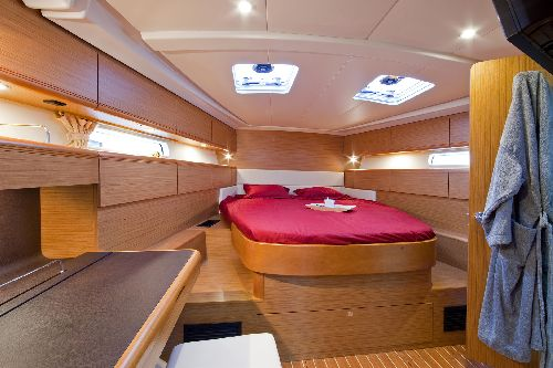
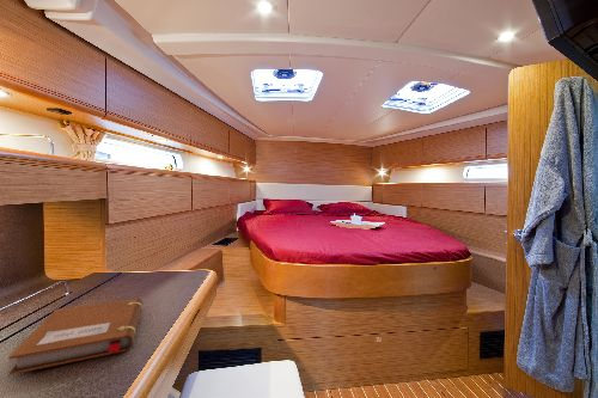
+ notebook (90, 329)
